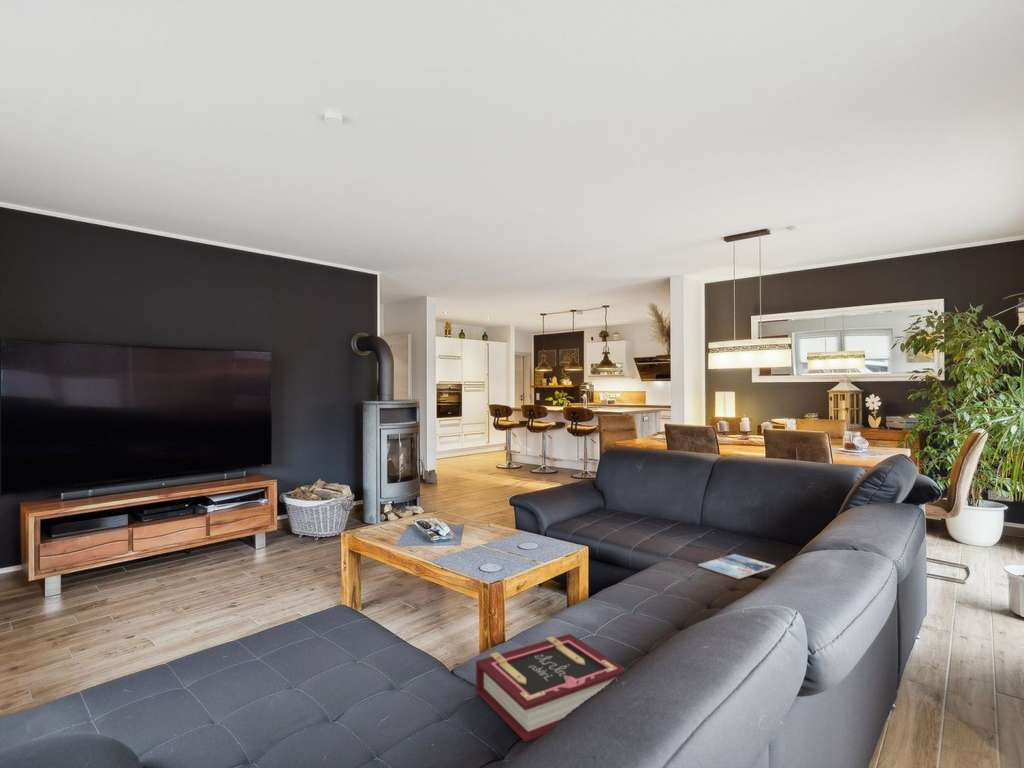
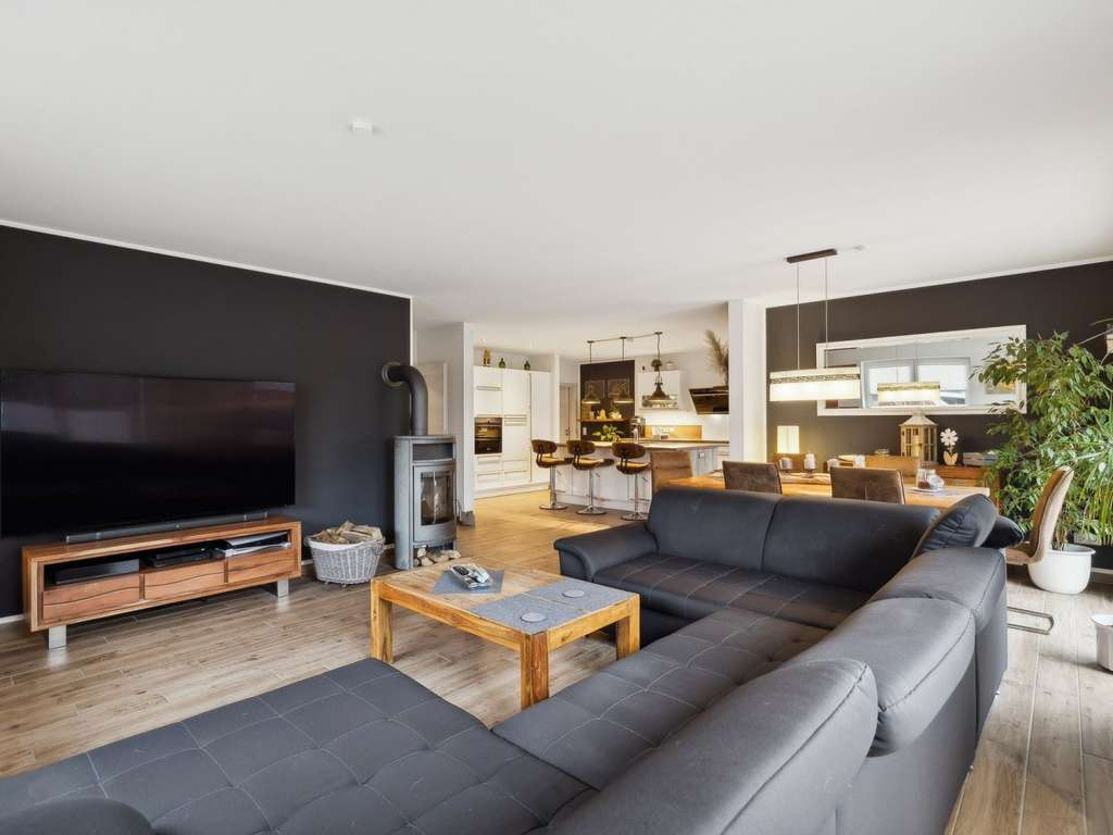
- book (549, 678)
- magazine (736, 565)
